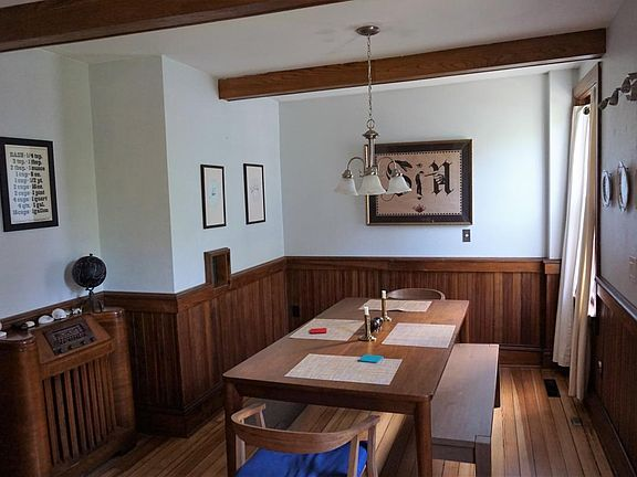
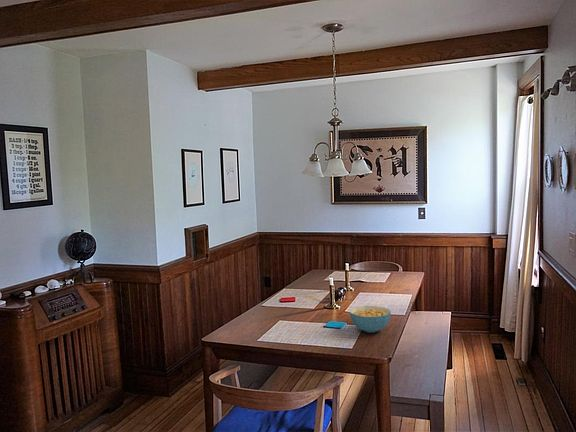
+ cereal bowl (370, 320)
